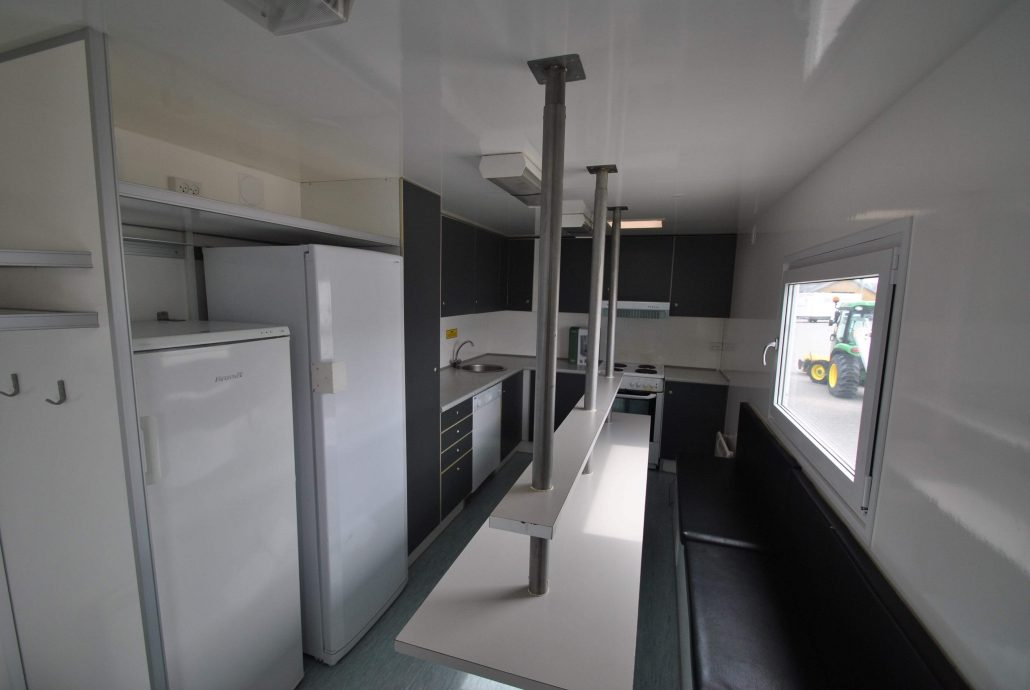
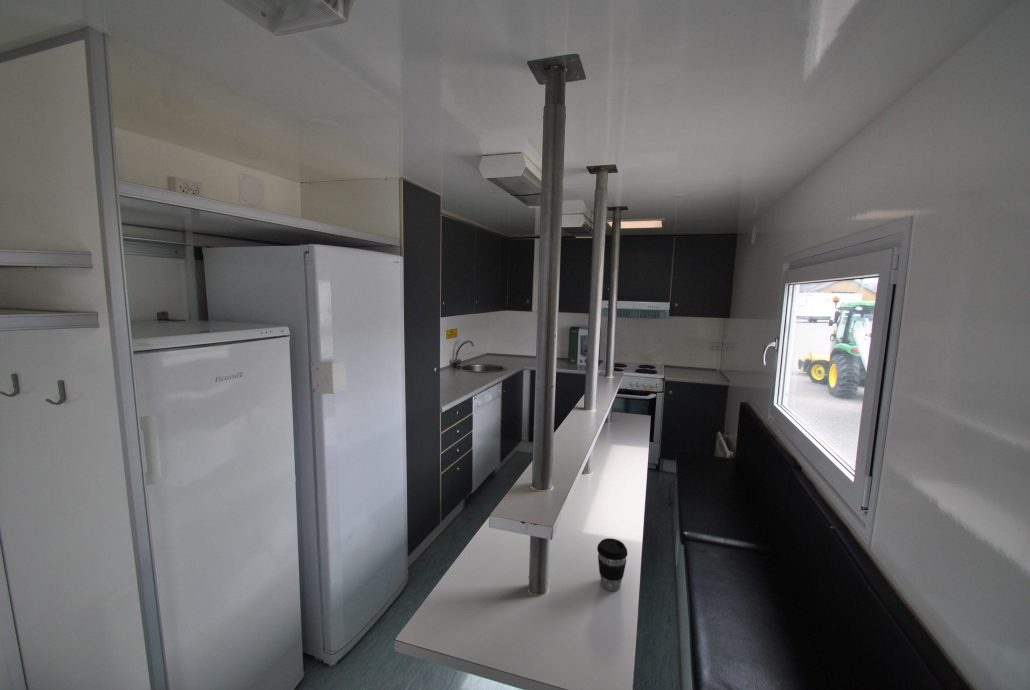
+ coffee cup (611, 564)
